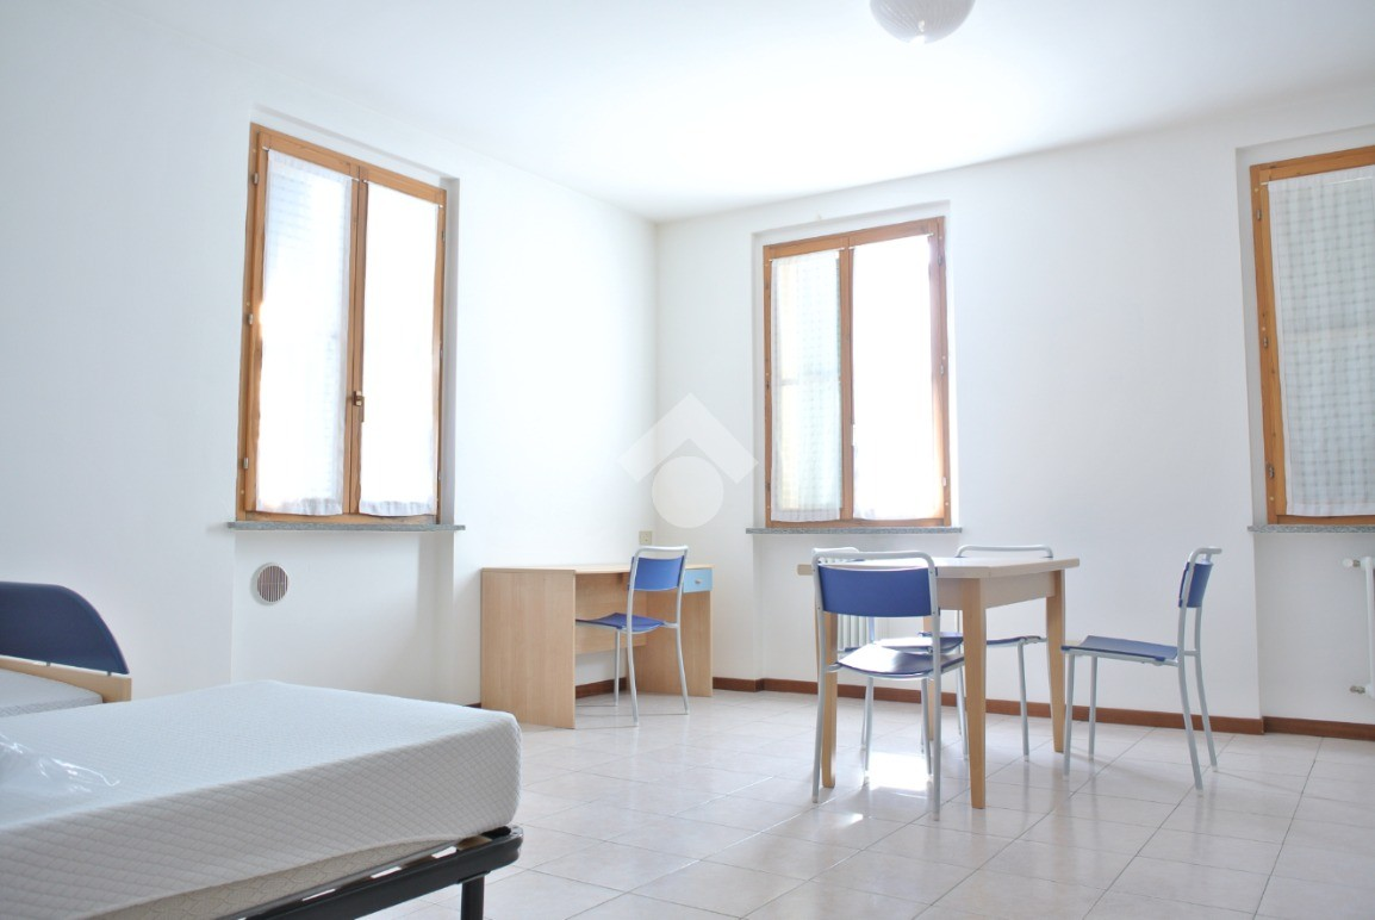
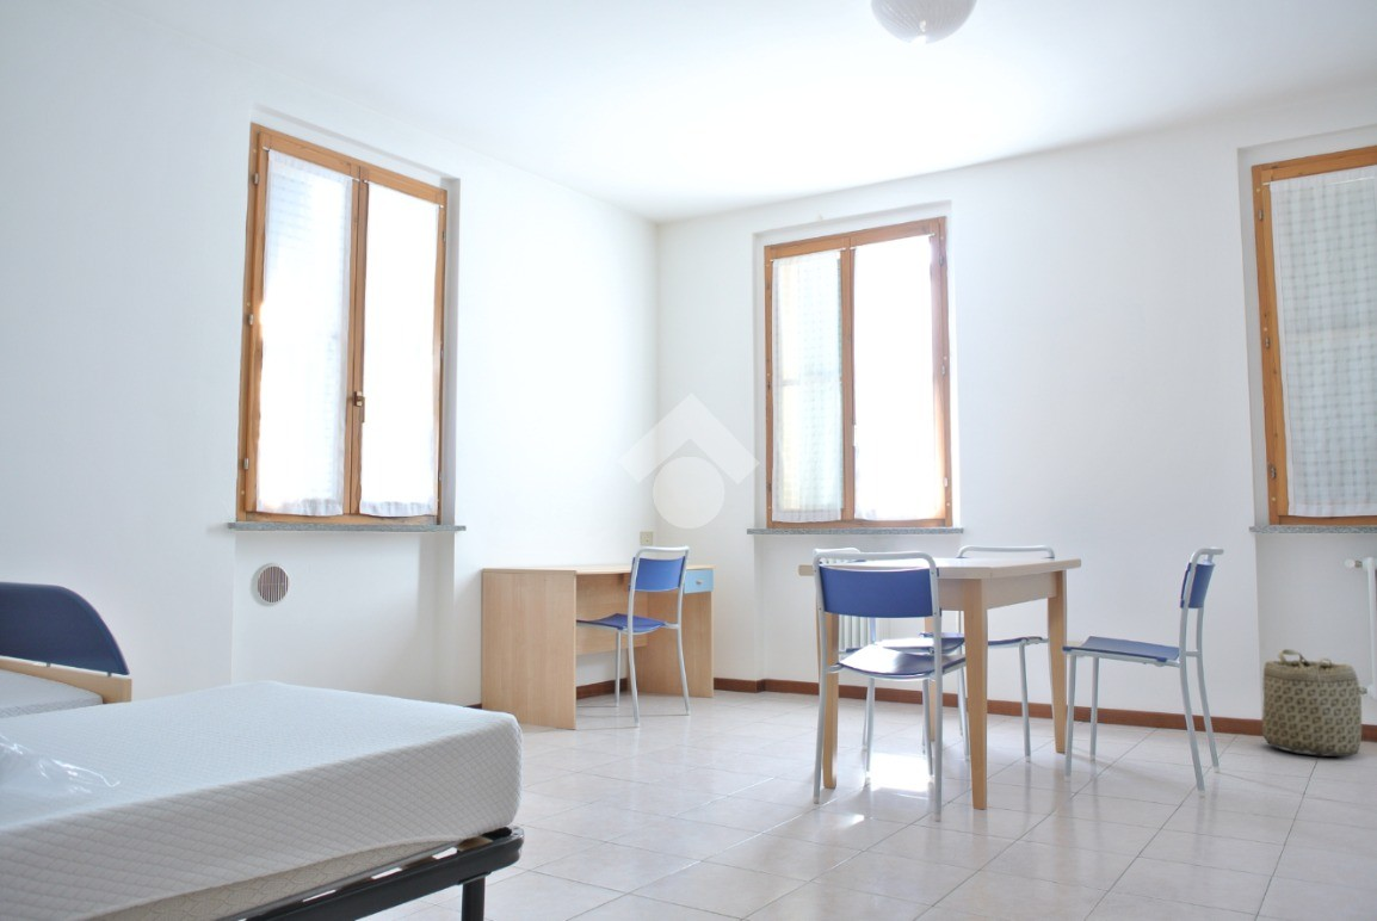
+ basket (1309, 699)
